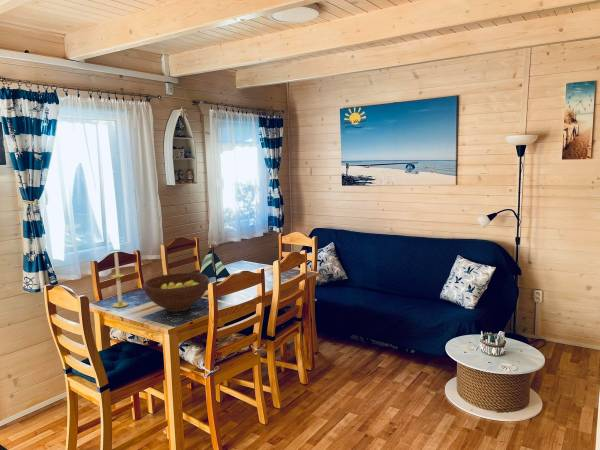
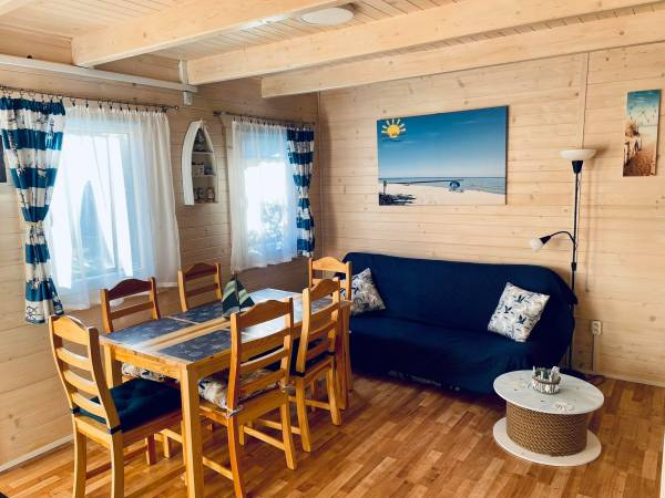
- candle (118, 277)
- fruit bowl (177, 294)
